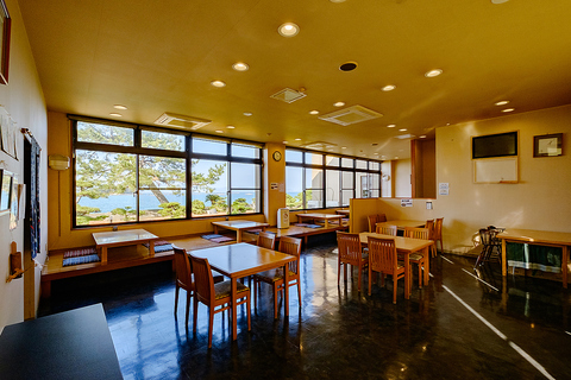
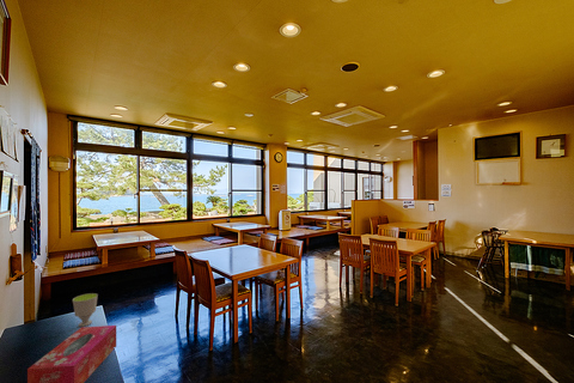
+ cup (85, 310)
+ tissue box (78, 355)
